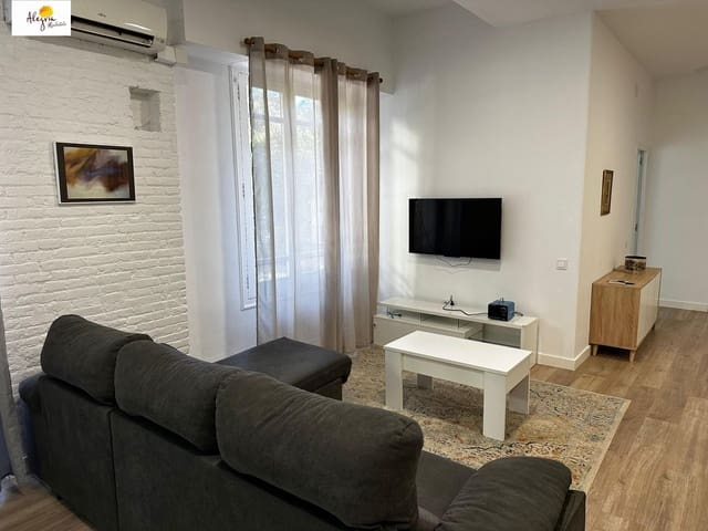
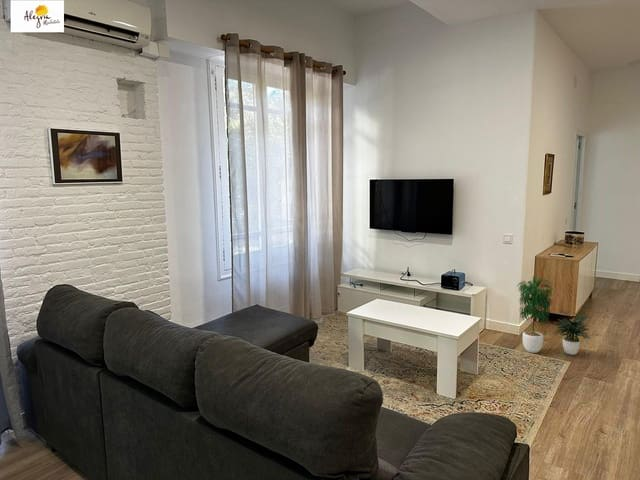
+ potted plant (549, 313)
